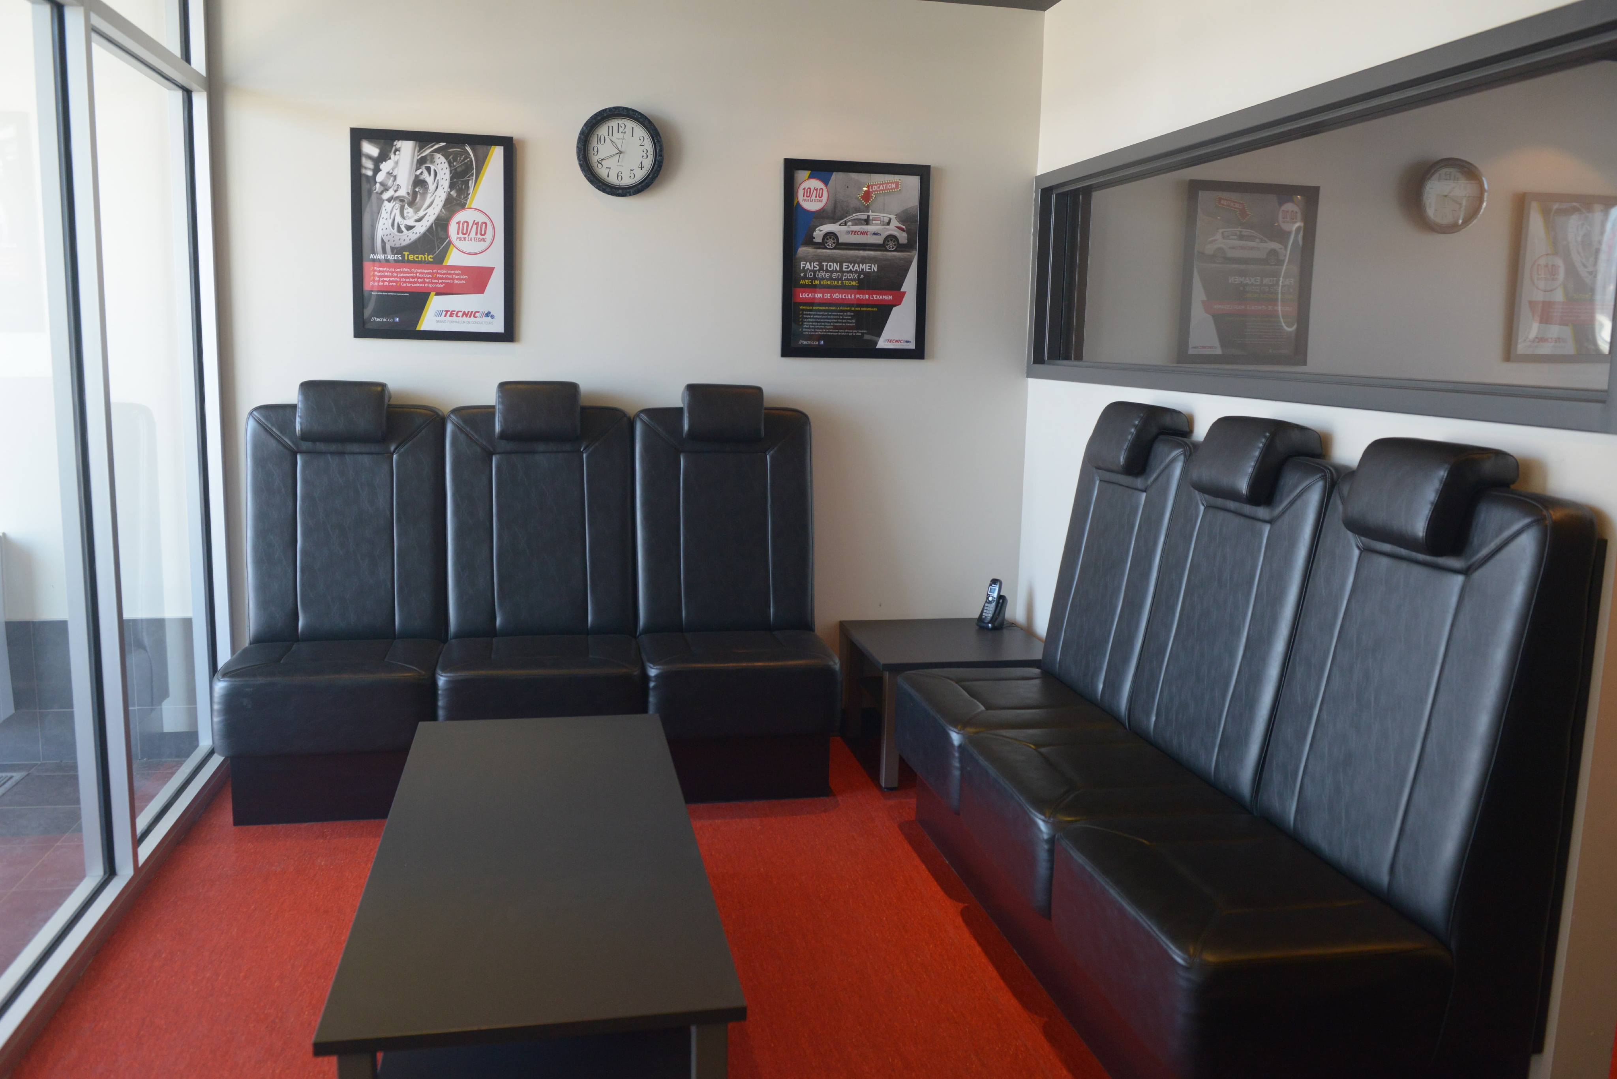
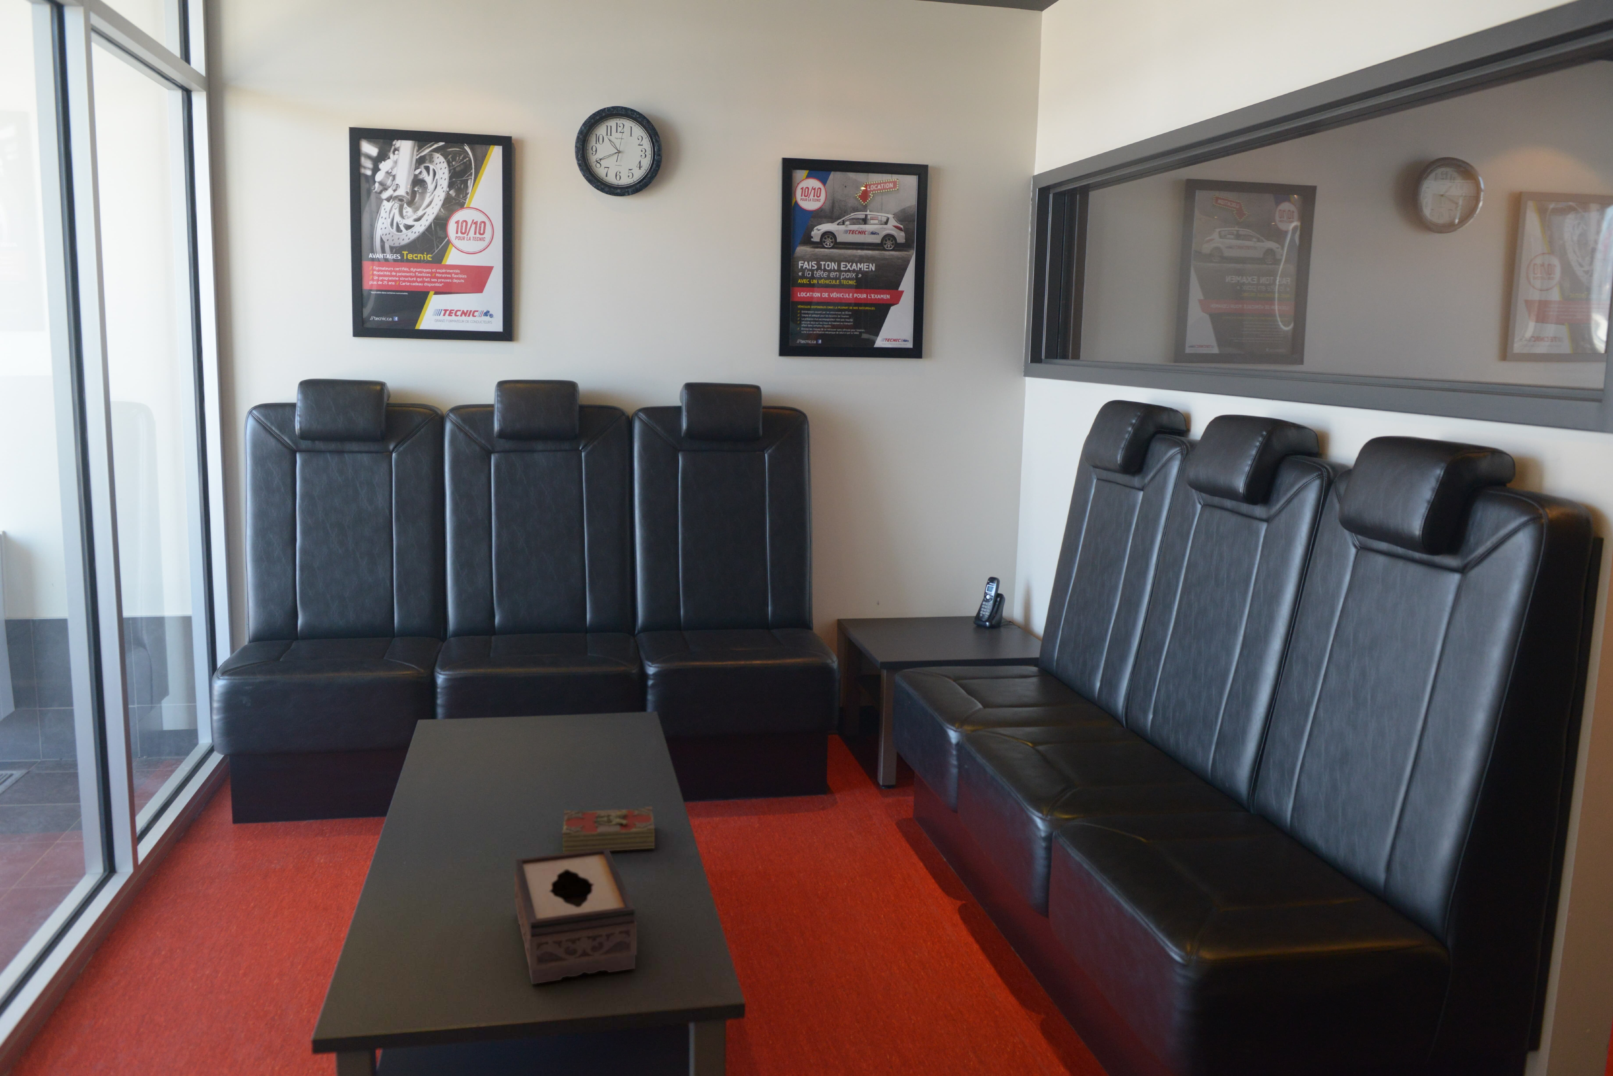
+ book (609, 827)
+ tissue box (573, 911)
